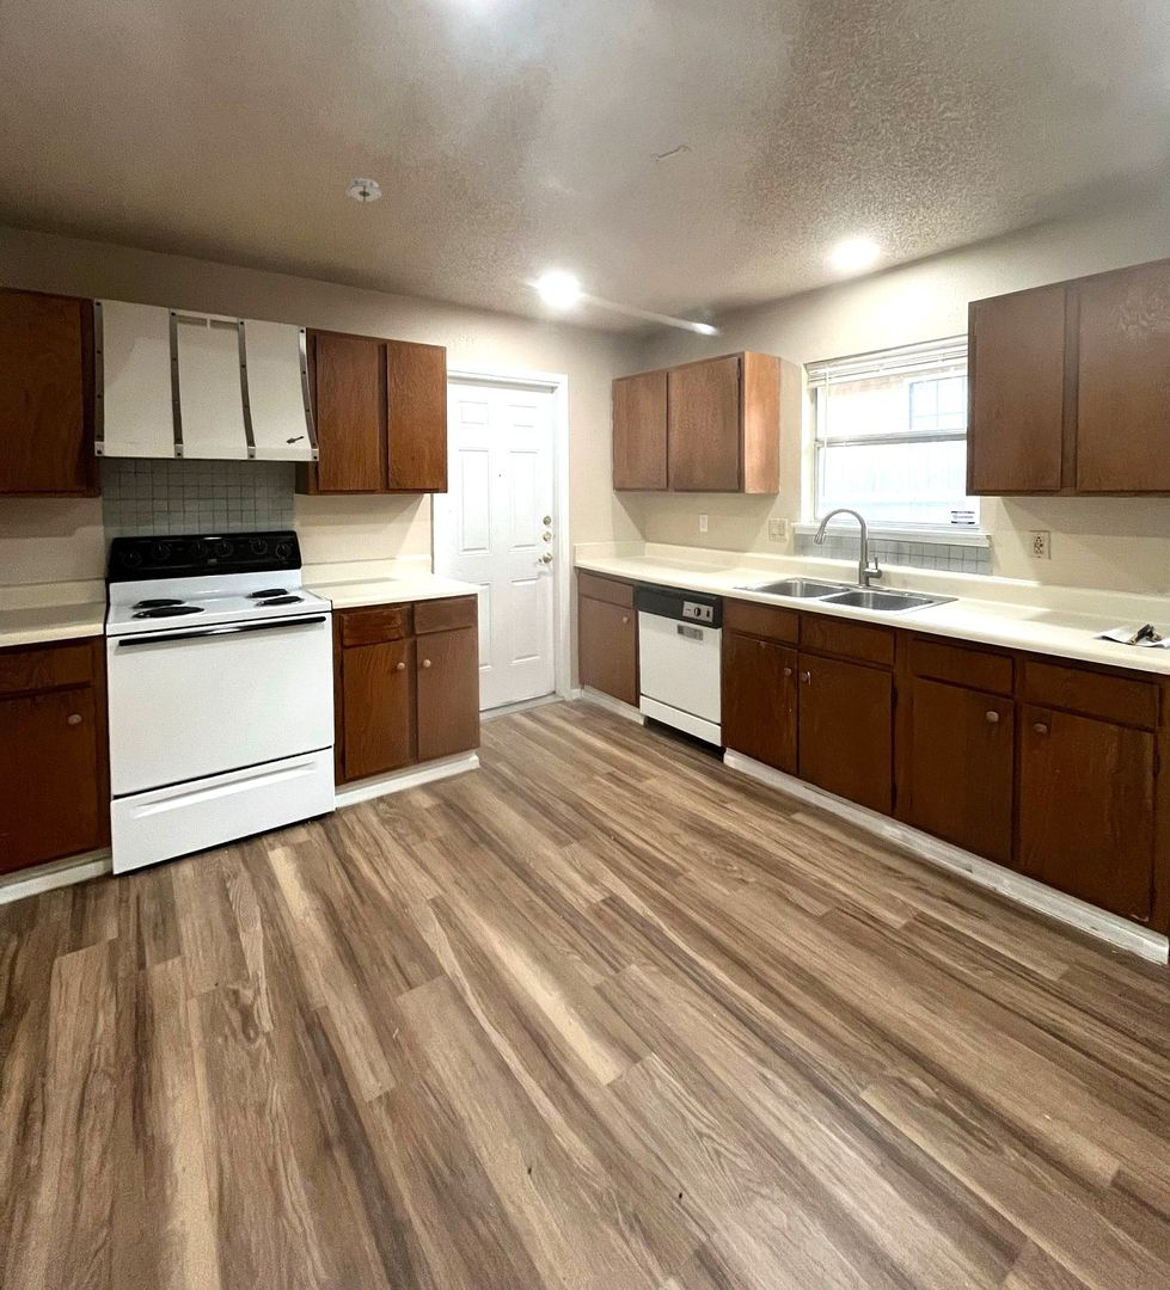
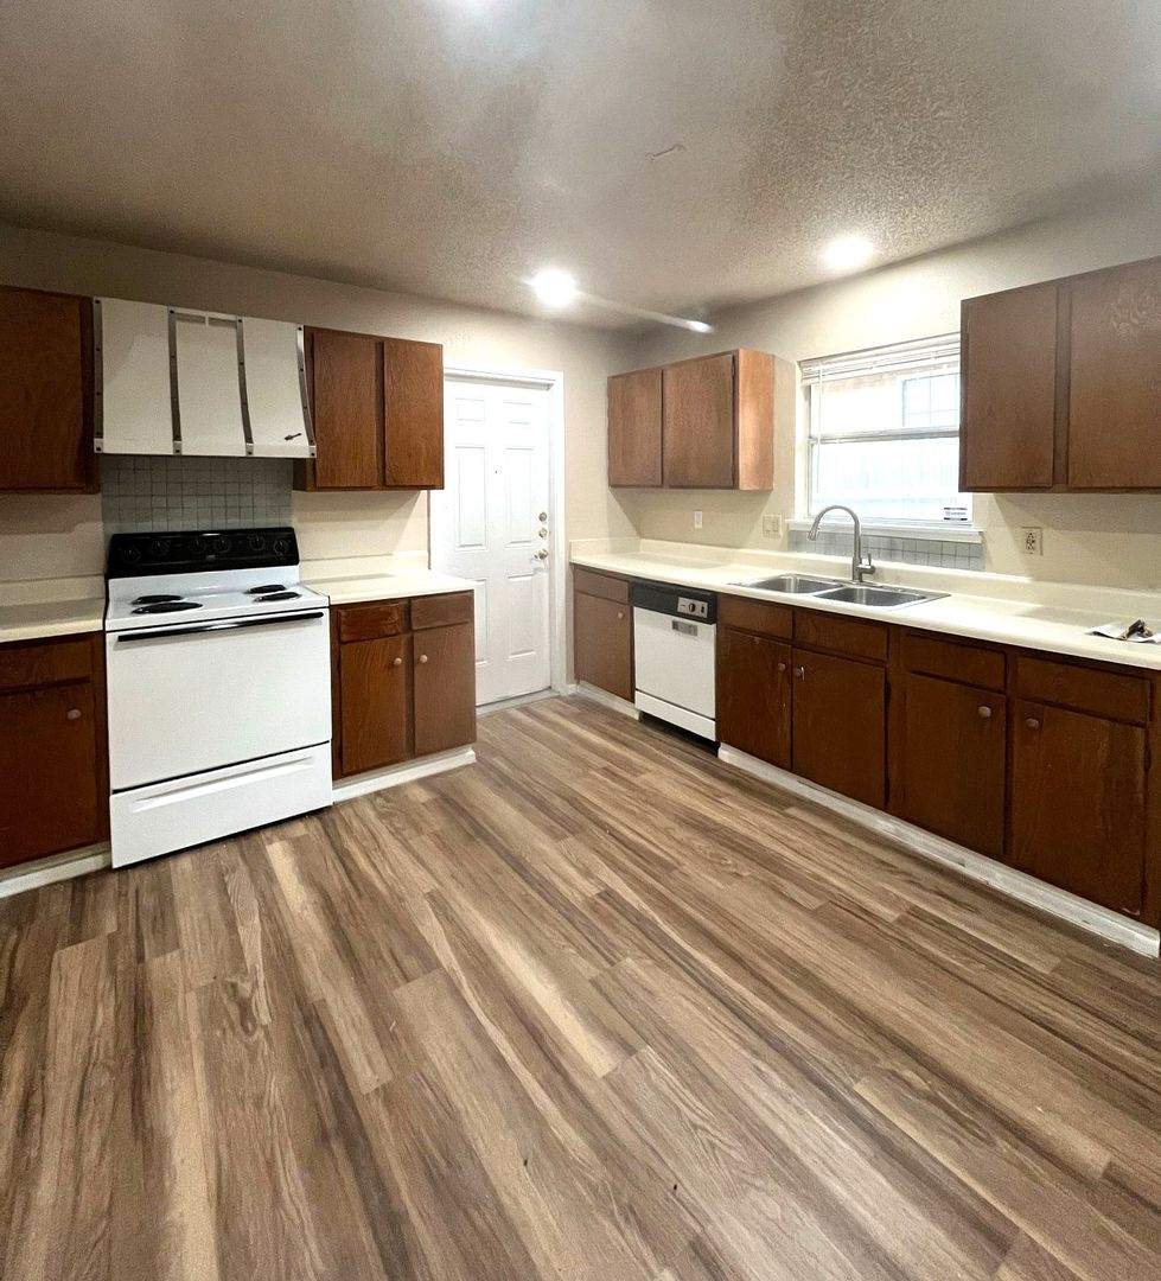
- smoke detector (362, 190)
